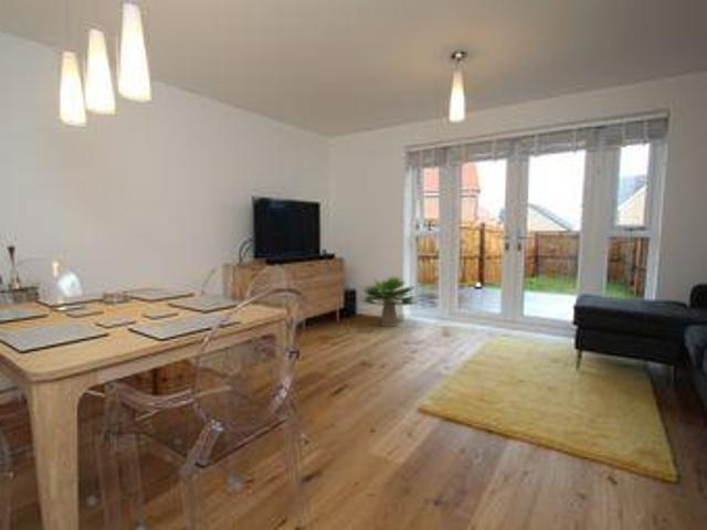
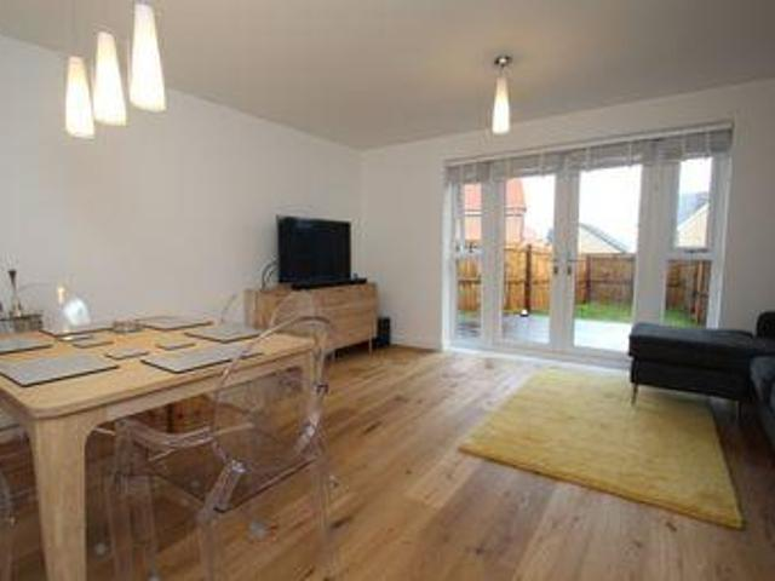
- potted plant (389, 299)
